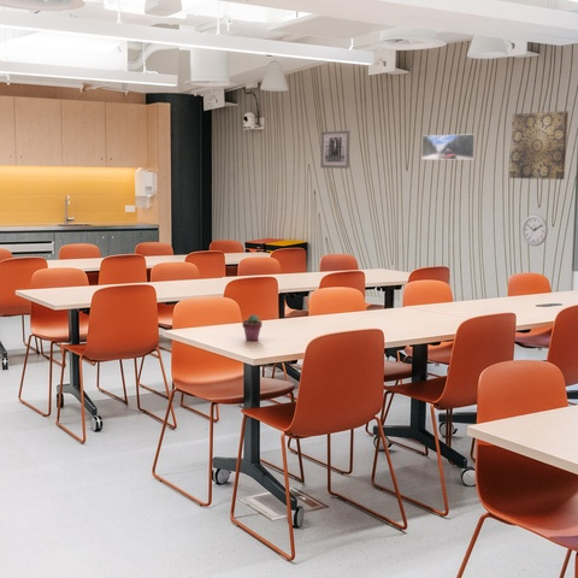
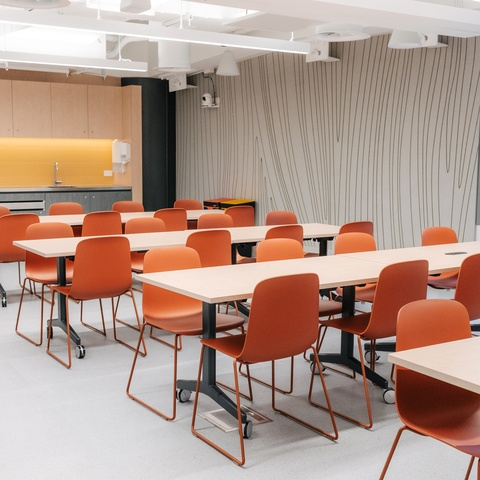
- potted succulent (252, 326)
- wall art (335, 149)
- wall clock (533, 230)
- wall art (537, 146)
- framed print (448, 147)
